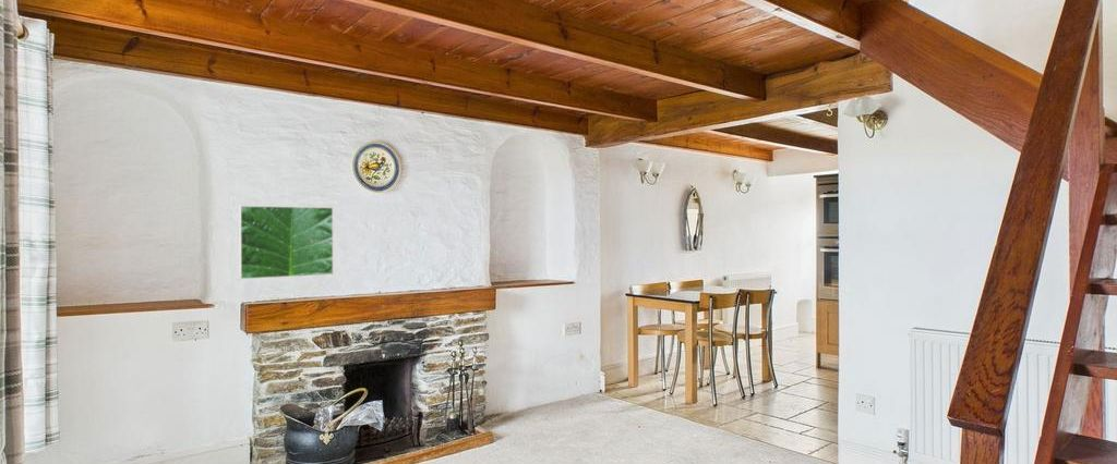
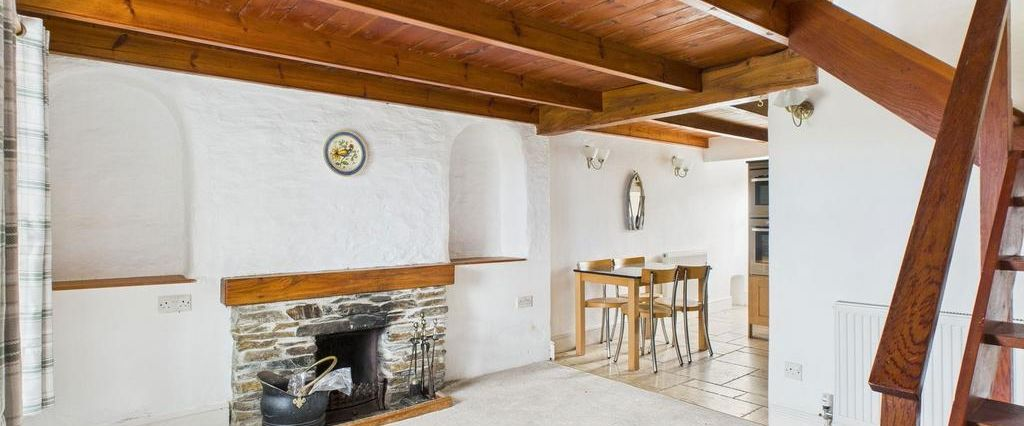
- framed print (288, 241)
